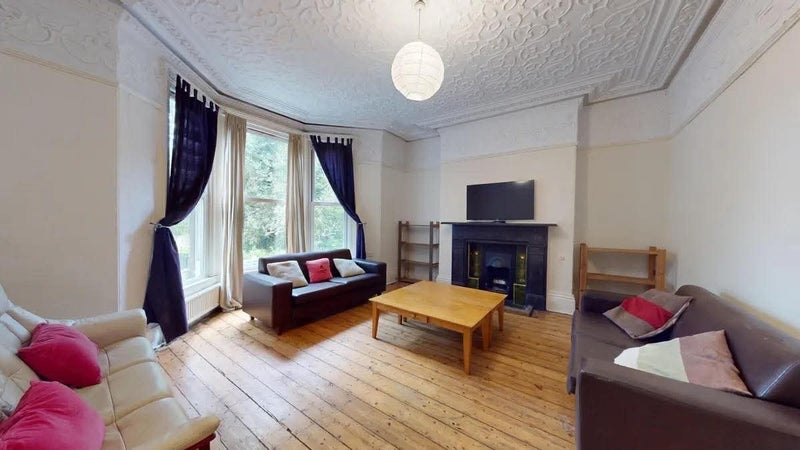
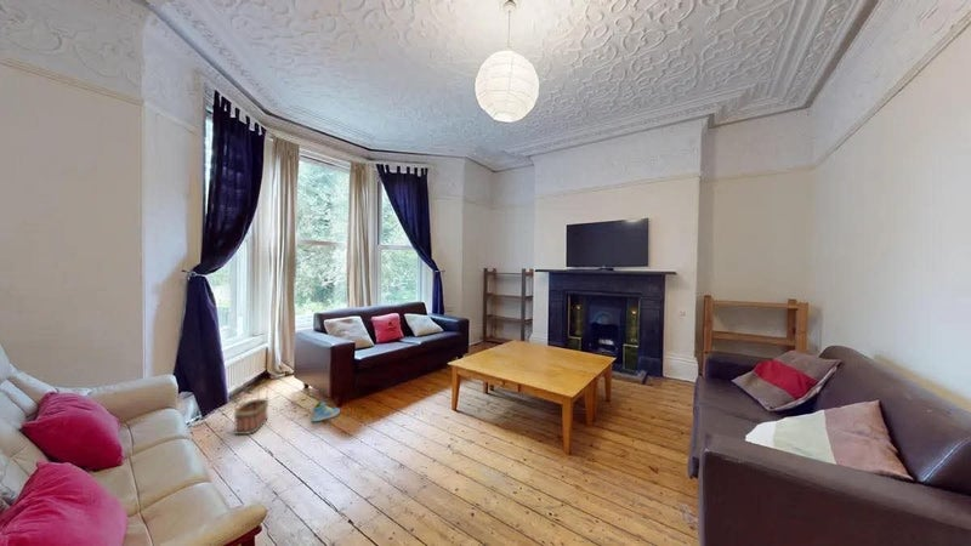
+ basket (251, 403)
+ sneaker (326, 408)
